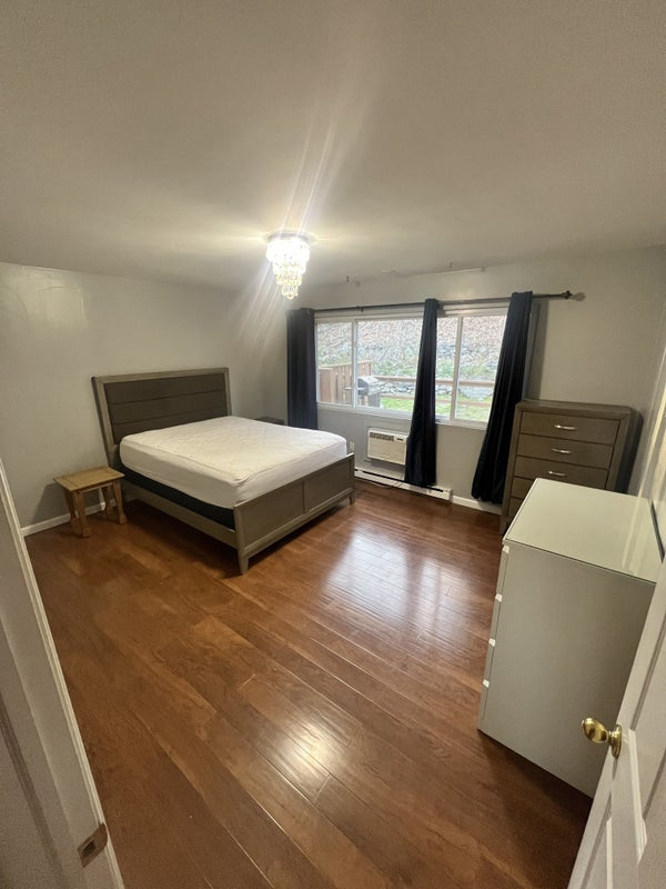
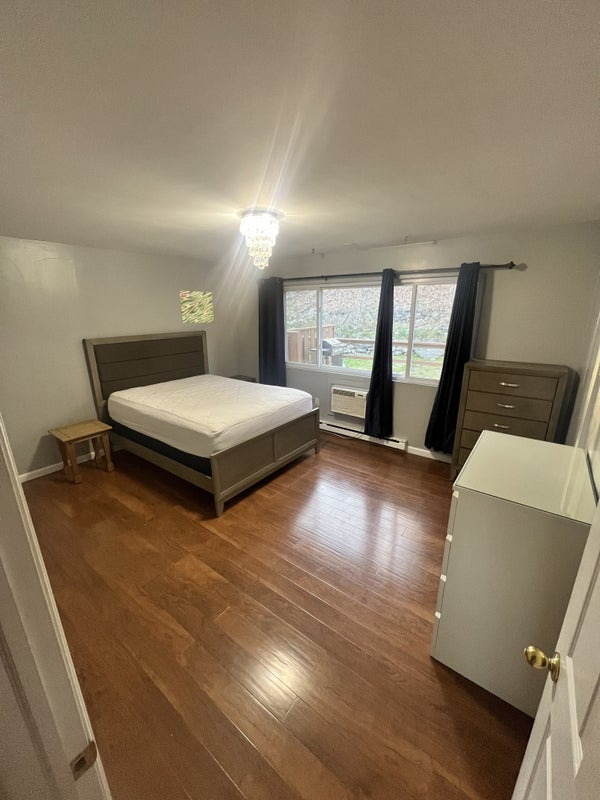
+ wall art (197, 307)
